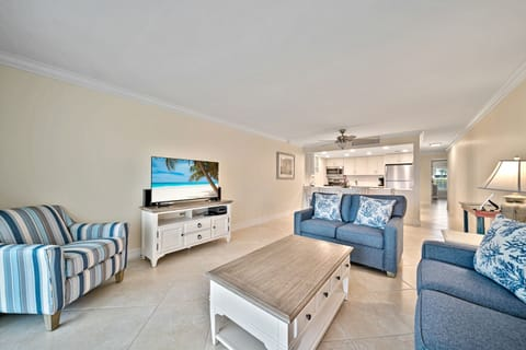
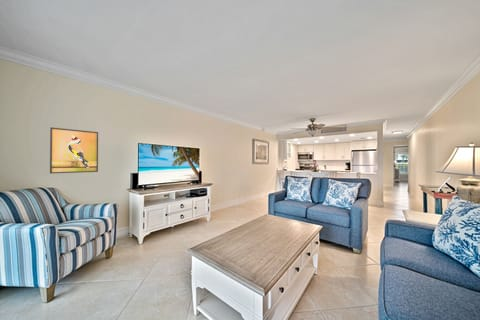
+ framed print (75, 151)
